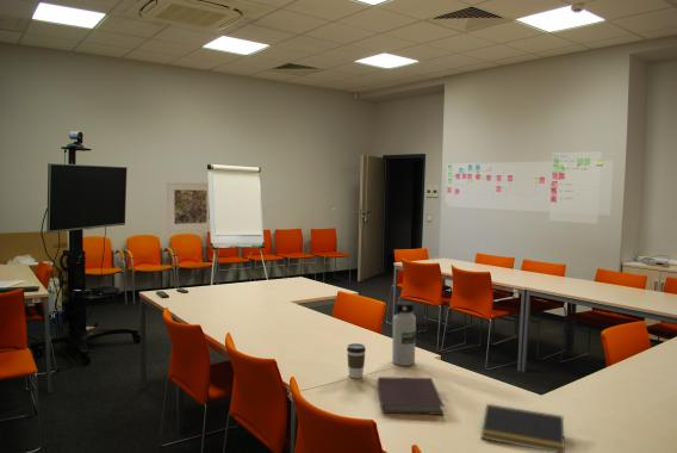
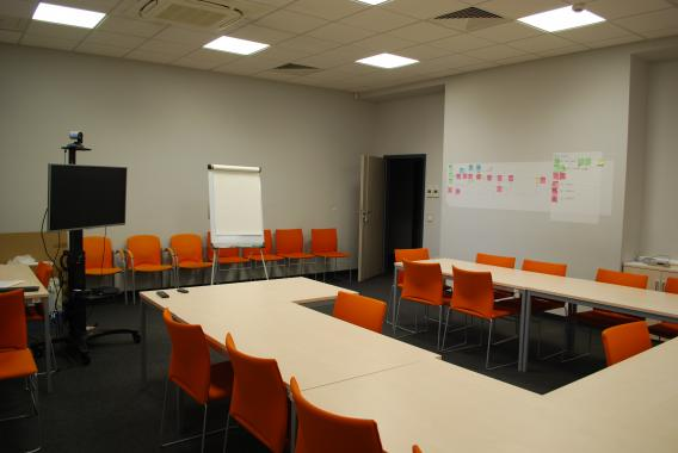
- notebook (408, 393)
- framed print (191, 206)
- coffee cup (355, 360)
- water bottle (404, 333)
- notepad (522, 427)
